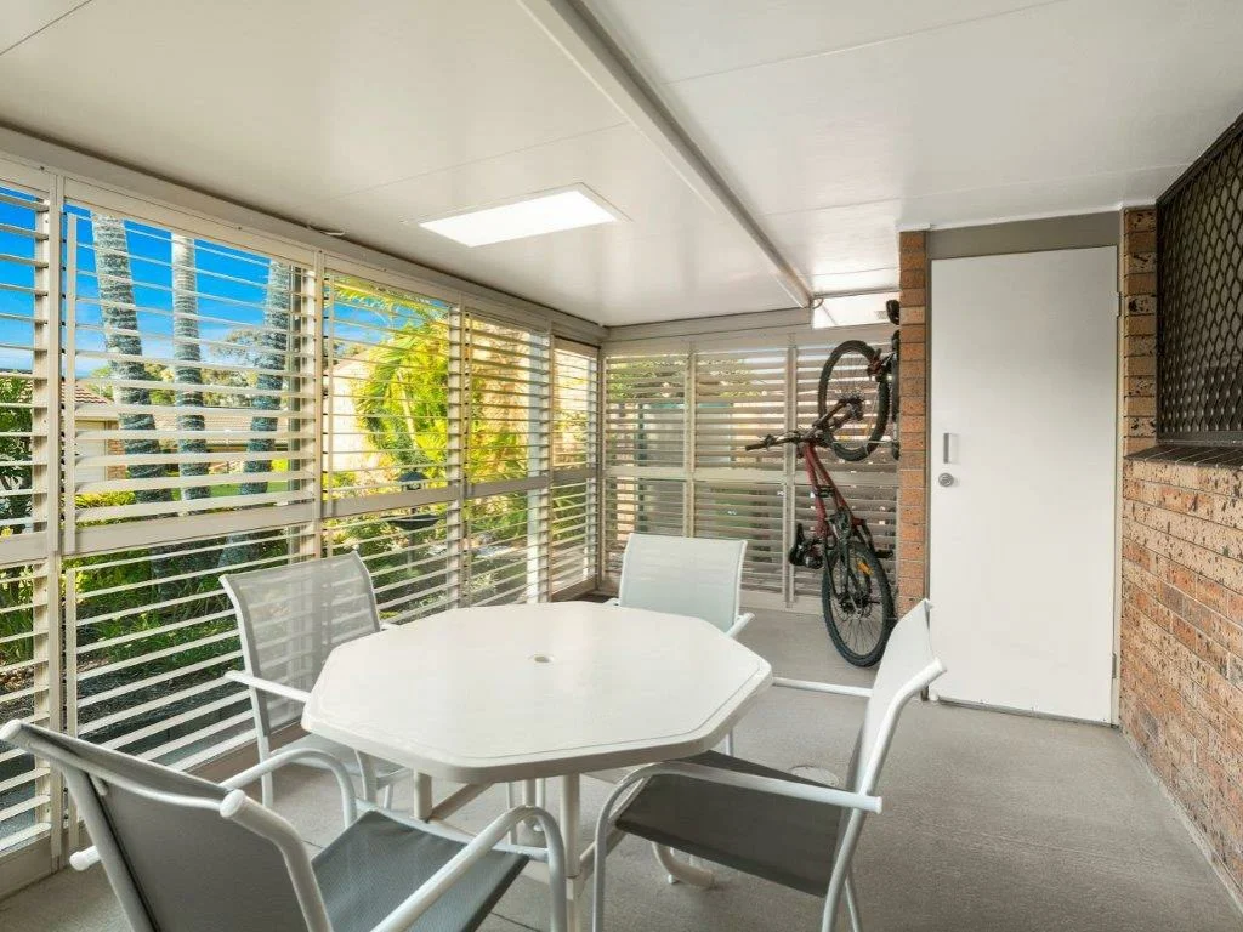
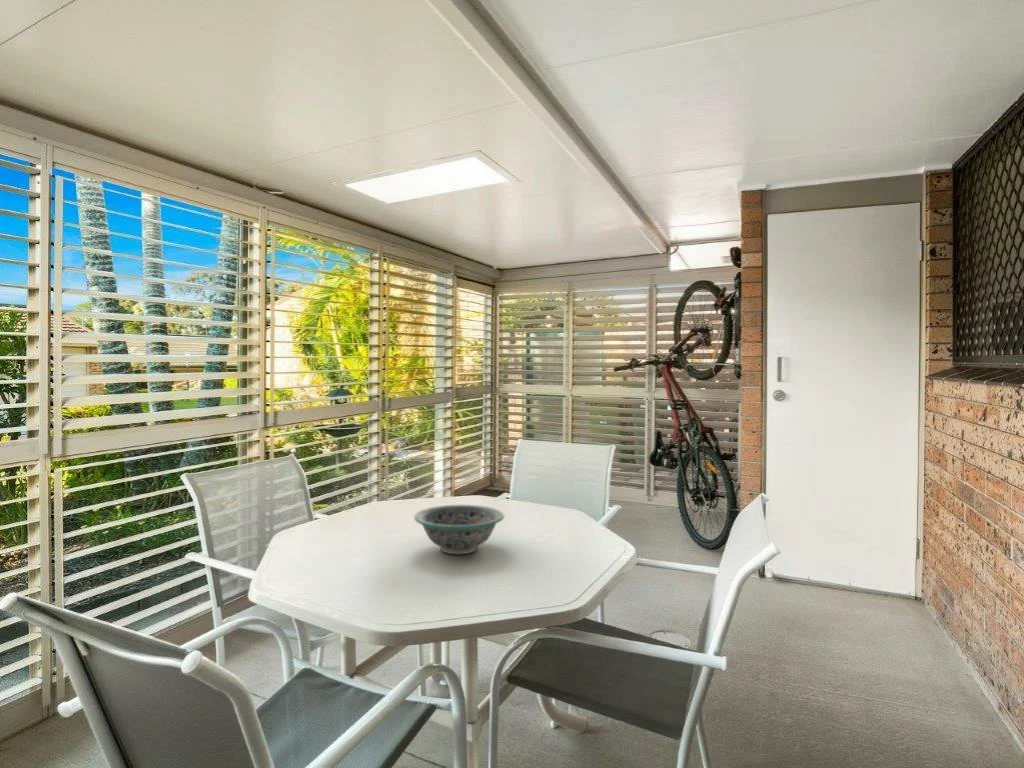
+ decorative bowl (459, 531)
